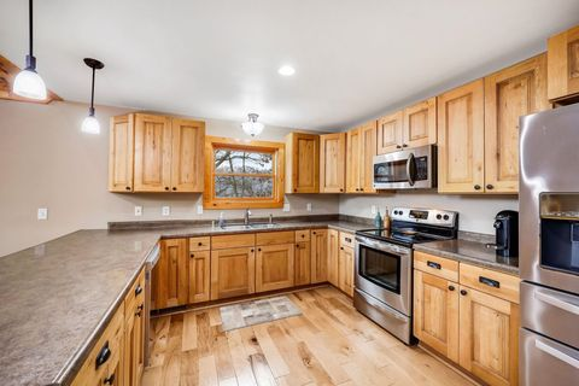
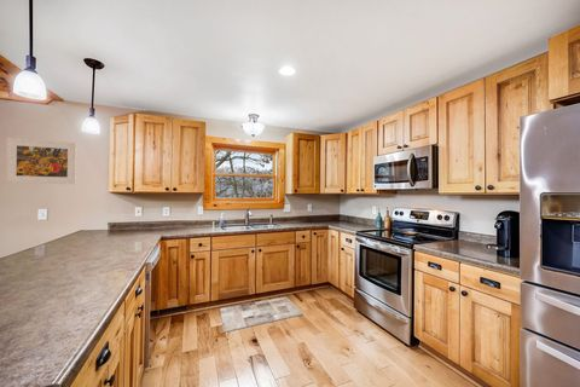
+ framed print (42, 161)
